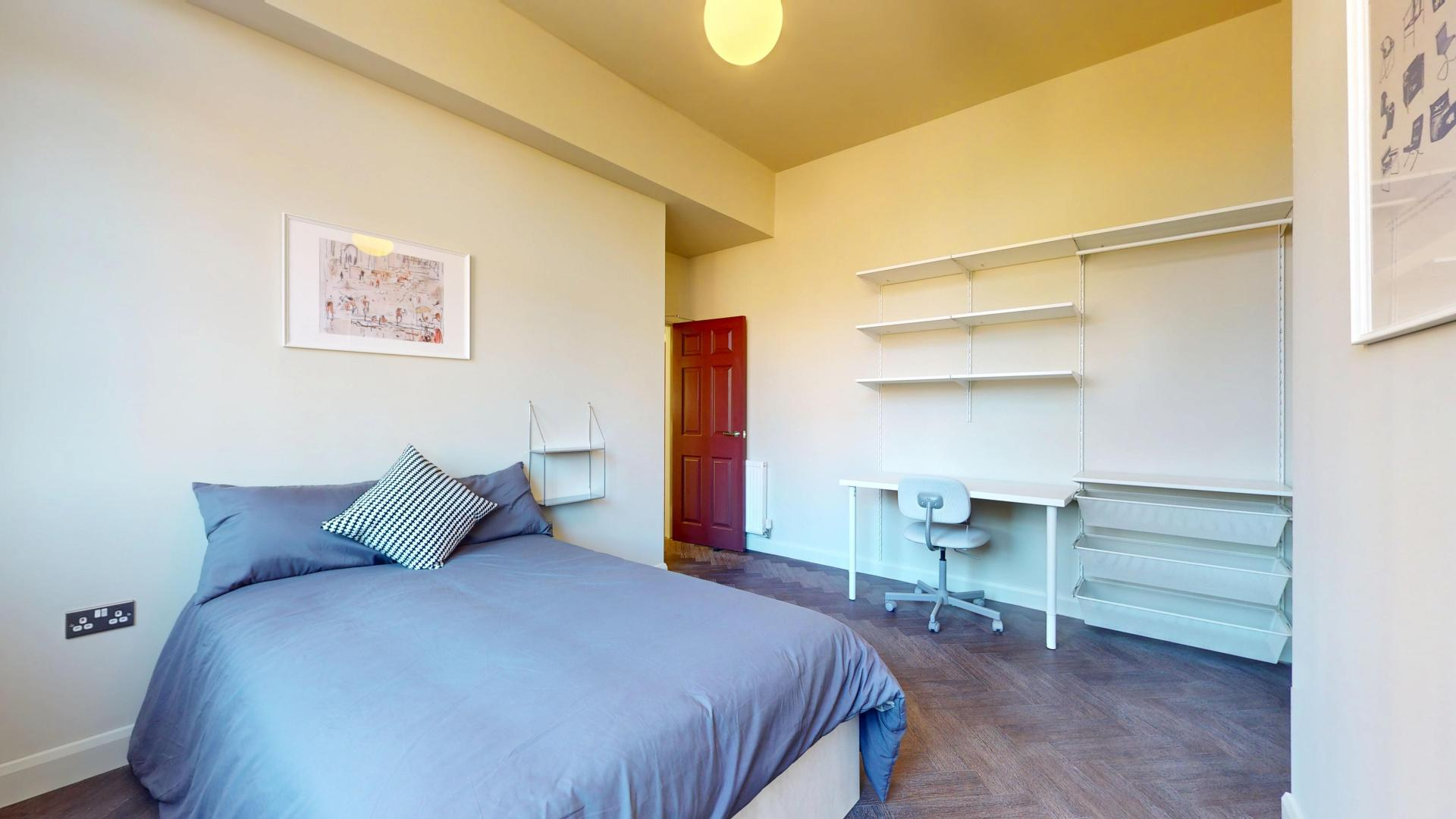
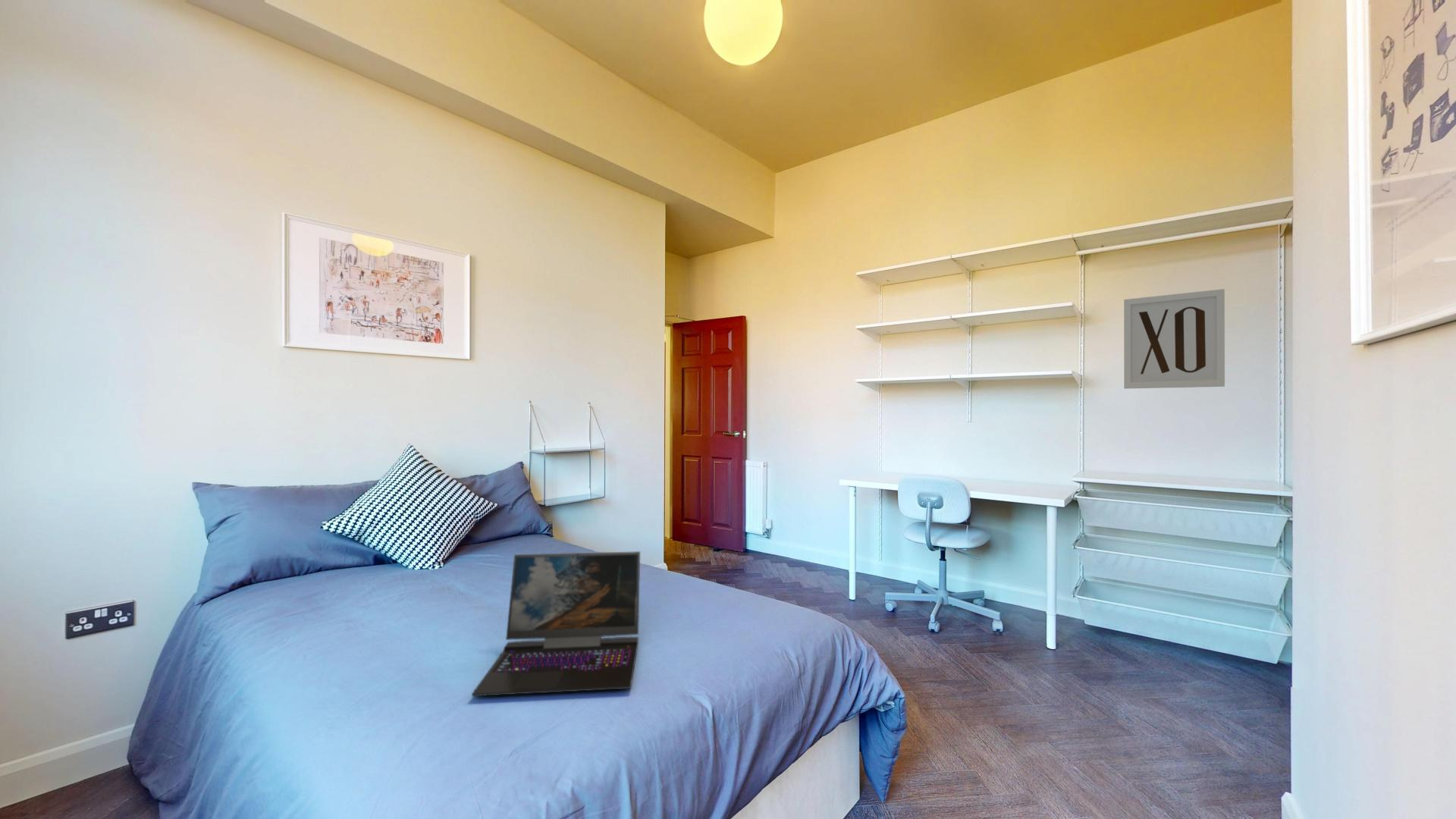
+ wall art (1172, 340)
+ laptop (566, 617)
